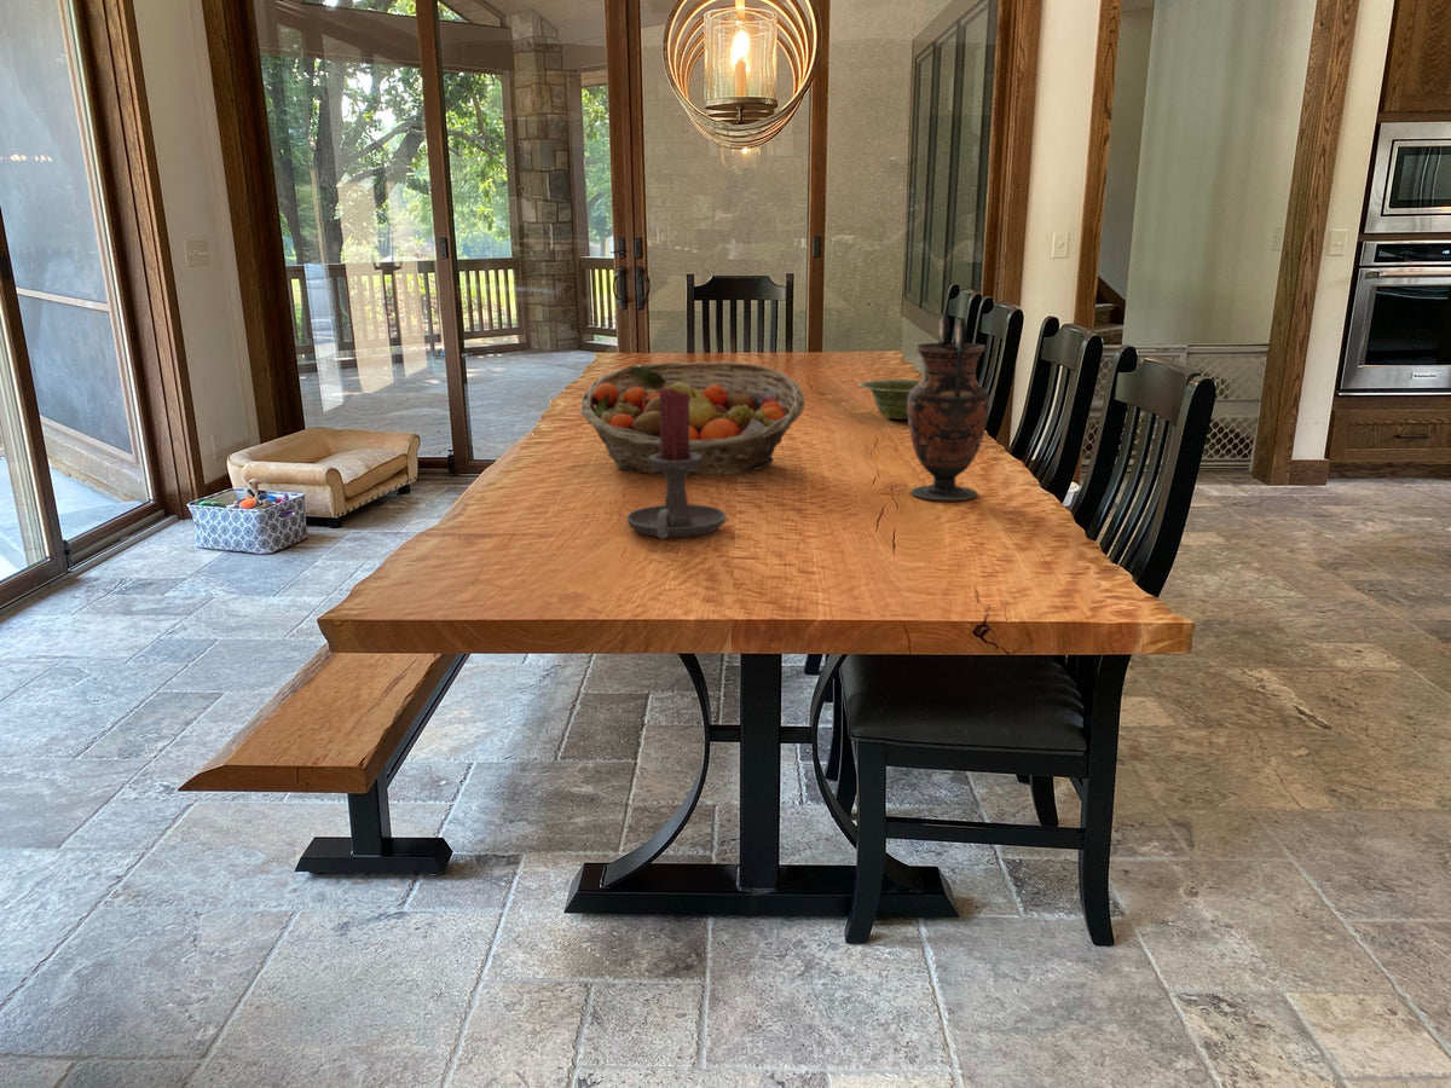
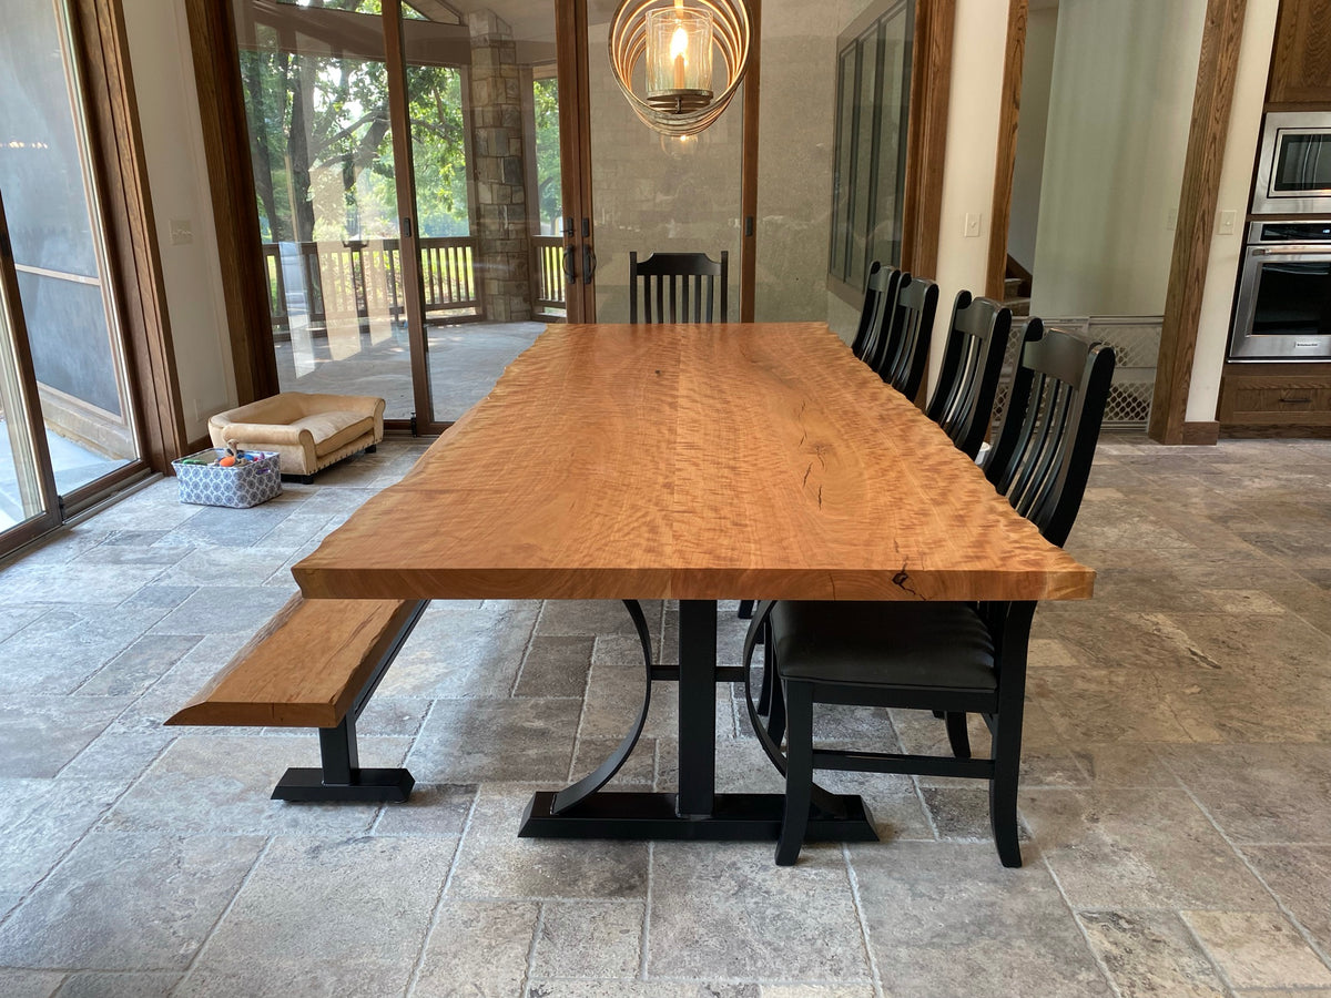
- dish (903, 401)
- fruit basket (692, 416)
- candle holder (672, 461)
- vase (947, 406)
